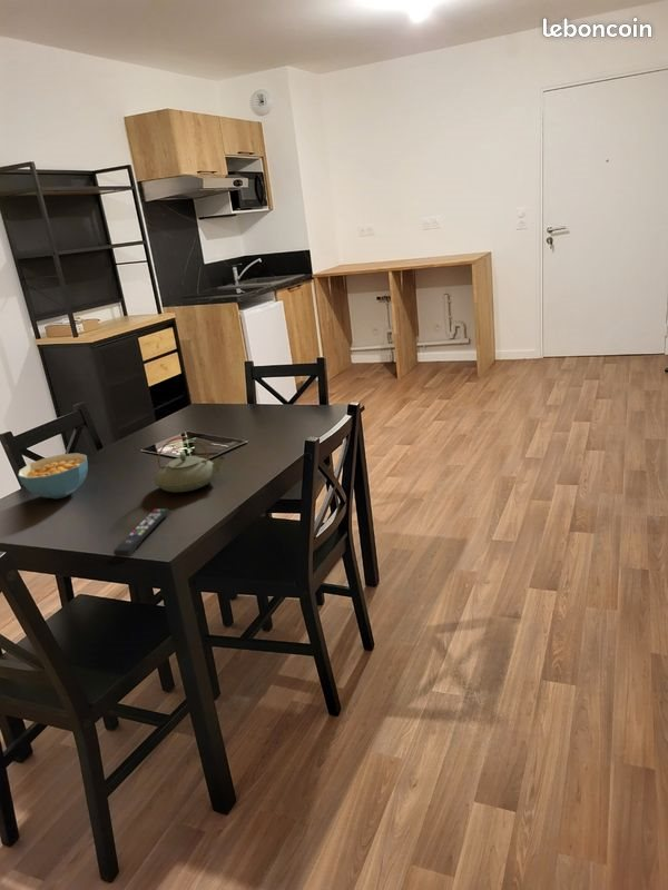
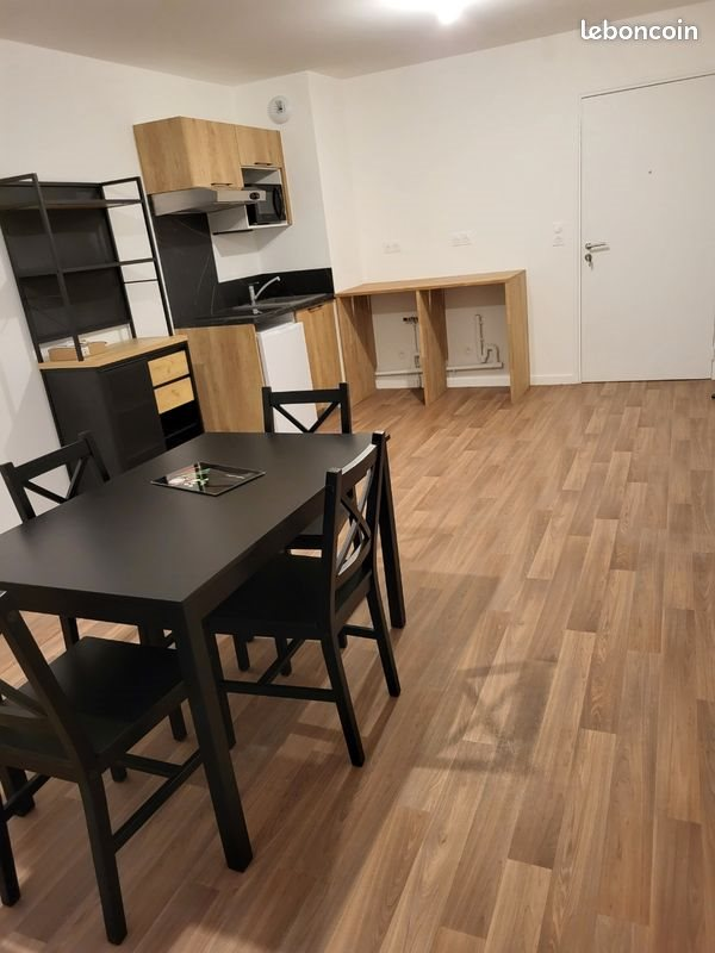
- teapot (188, 461)
- remote control (143, 531)
- cereal bowl (57, 479)
